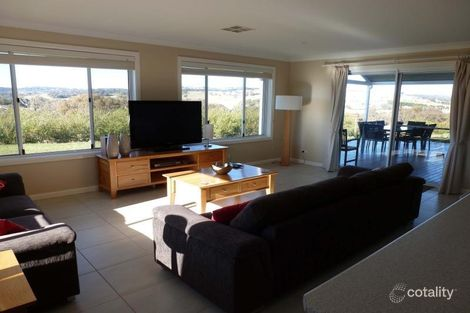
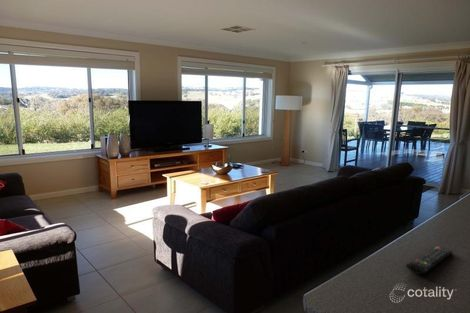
+ remote control (430, 259)
